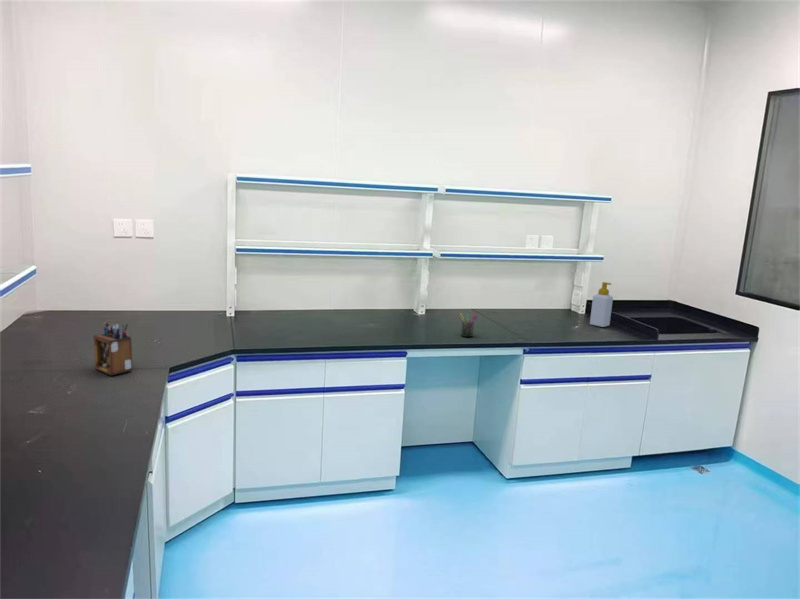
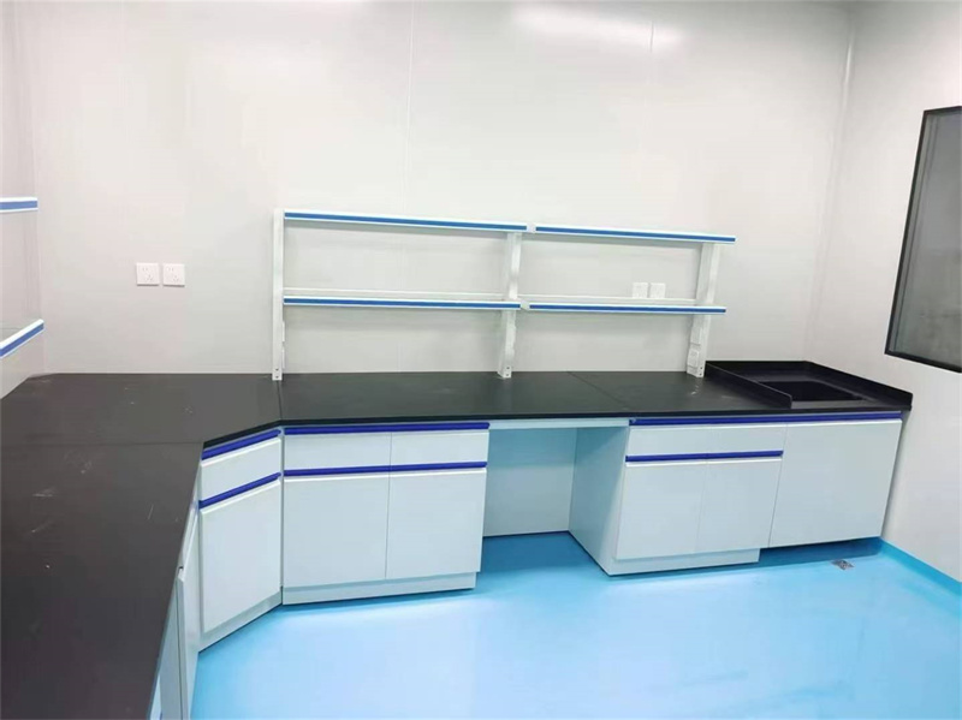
- soap bottle (602, 304)
- desk organizer (112, 346)
- pen holder (468, 323)
